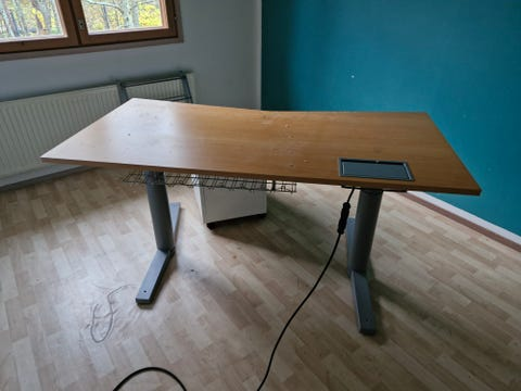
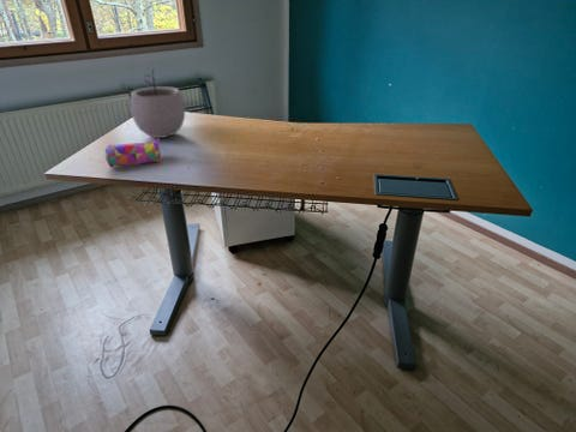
+ plant pot (157, 103)
+ pencil case (133, 152)
